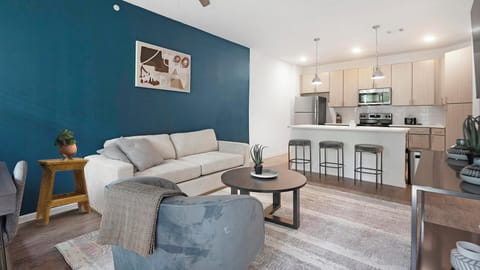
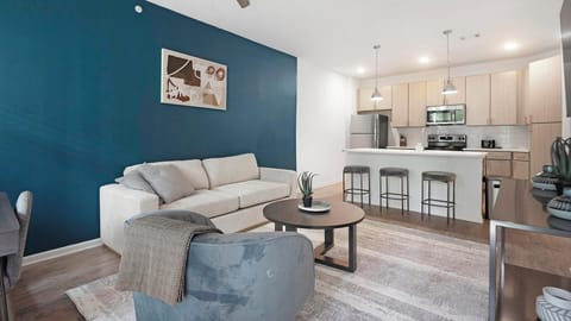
- potted plant (65, 143)
- stool (65, 193)
